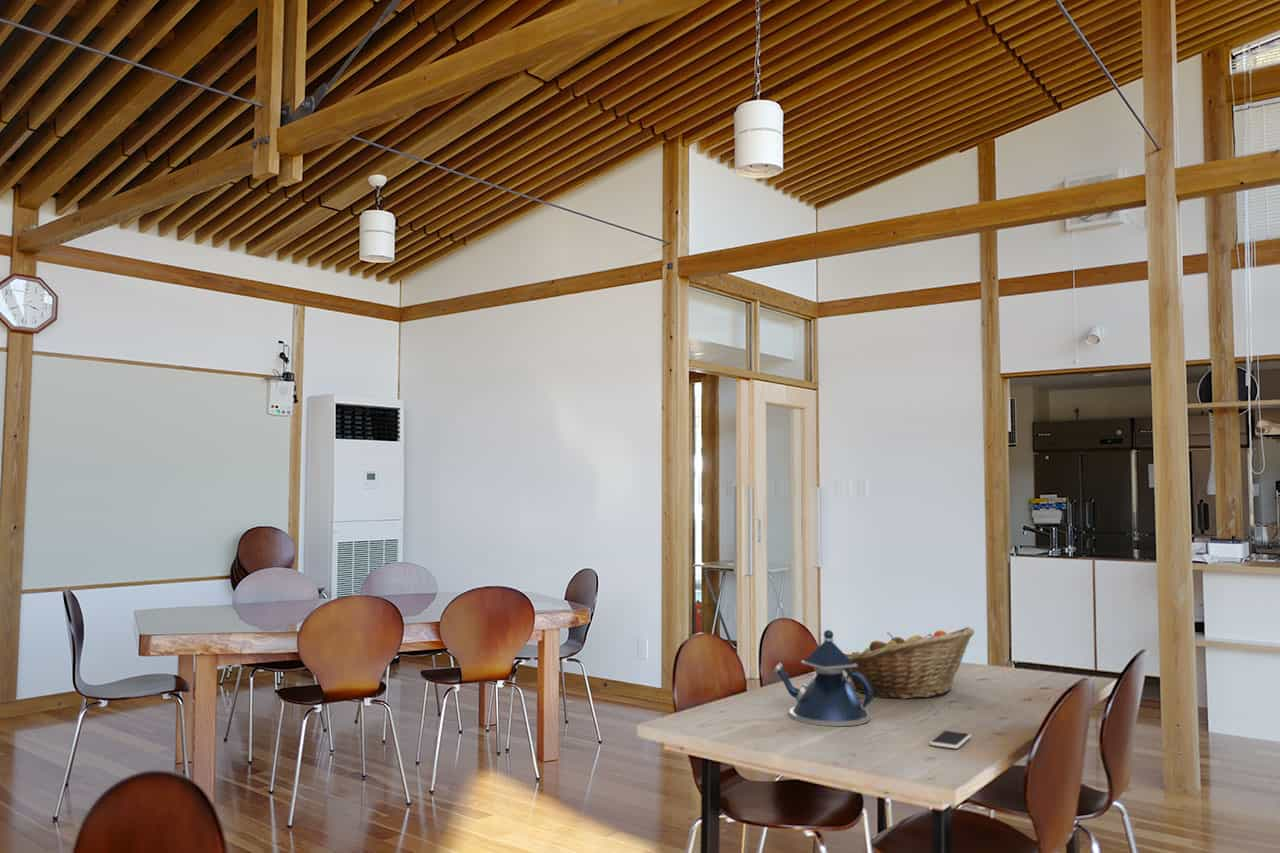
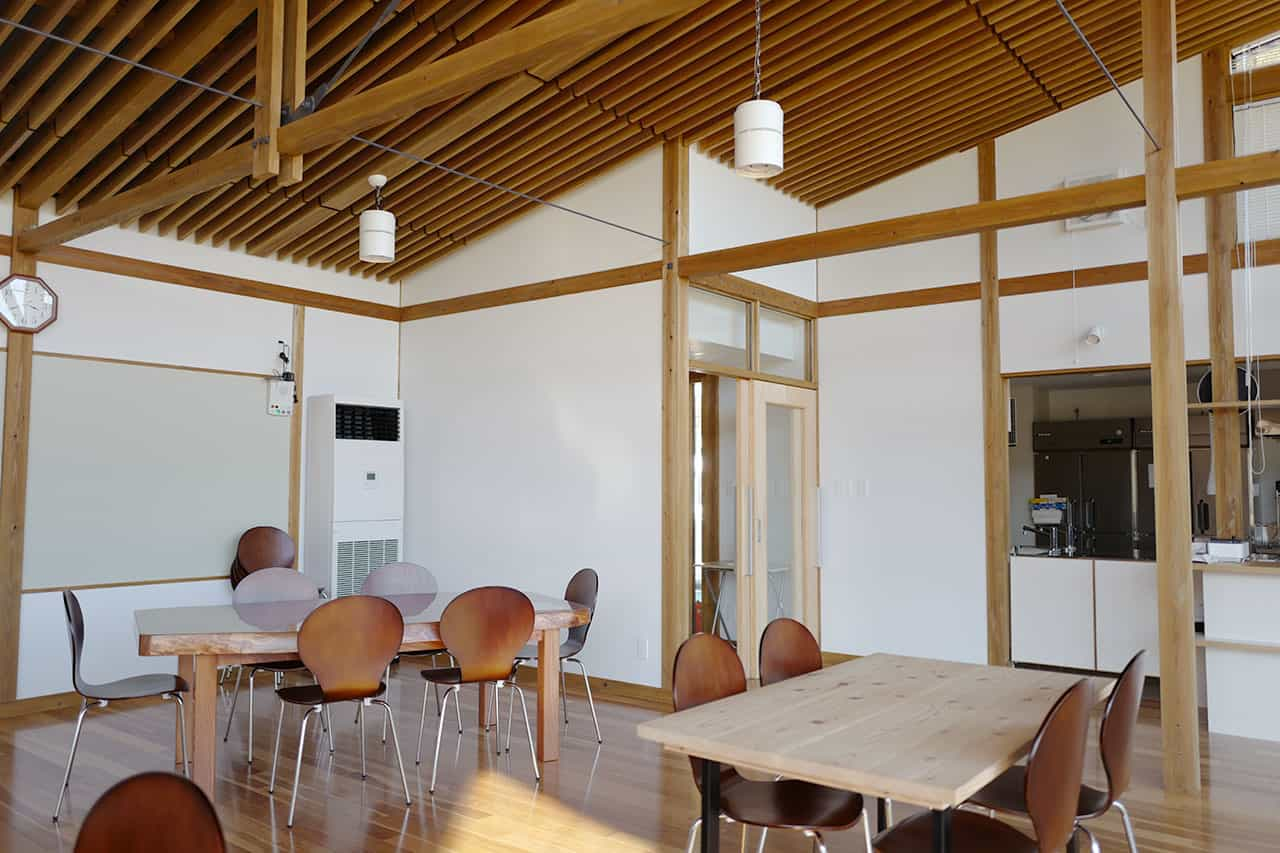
- fruit basket (907, 658)
- smartphone (950, 739)
- teapot (826, 672)
